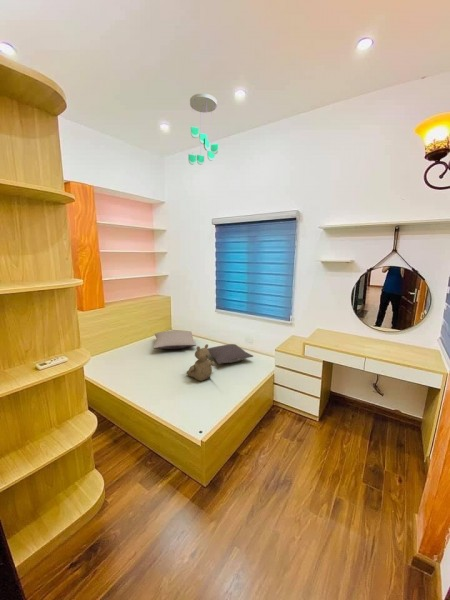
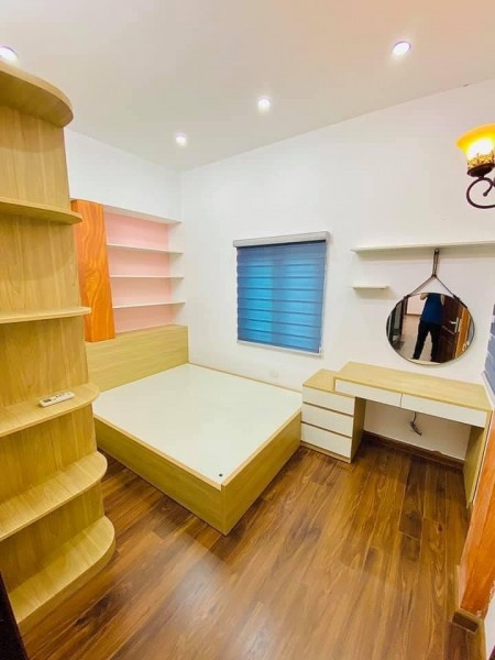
- pillow (227, 353)
- ceiling mobile (203, 134)
- teddy bear (199, 360)
- pillow (174, 339)
